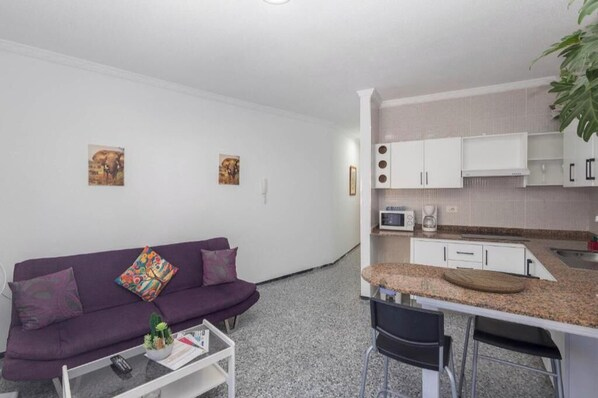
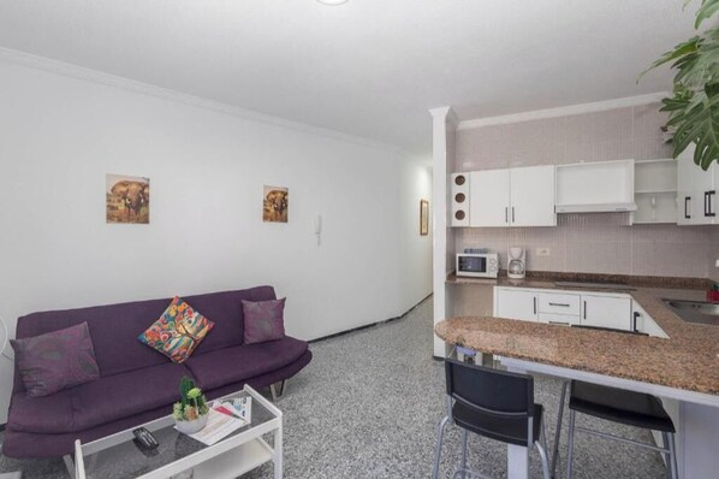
- cutting board (482, 279)
